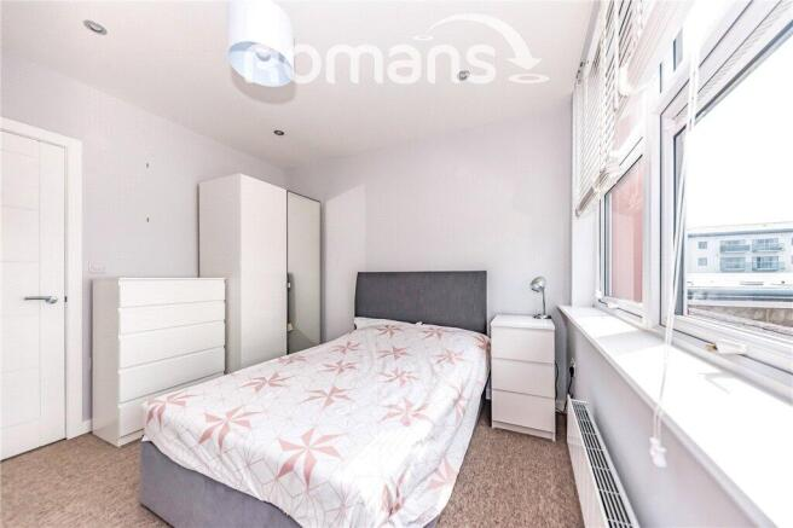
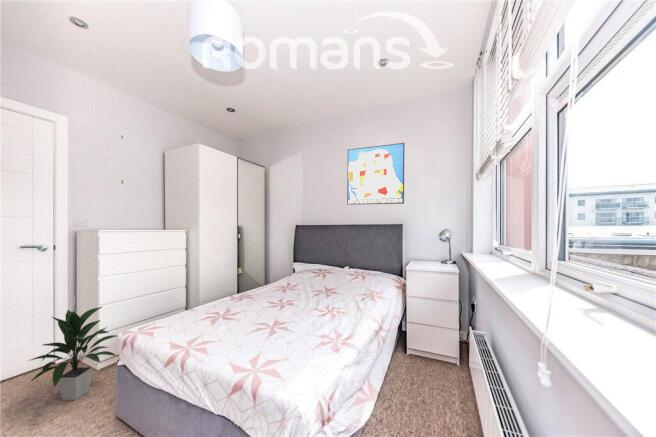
+ indoor plant (74, 350)
+ wall art (374, 175)
